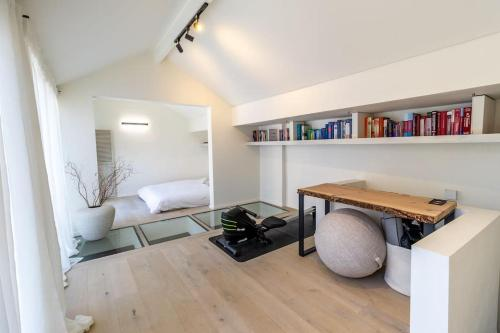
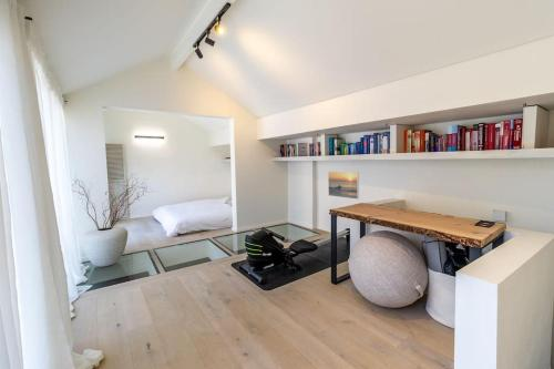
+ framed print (342, 184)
